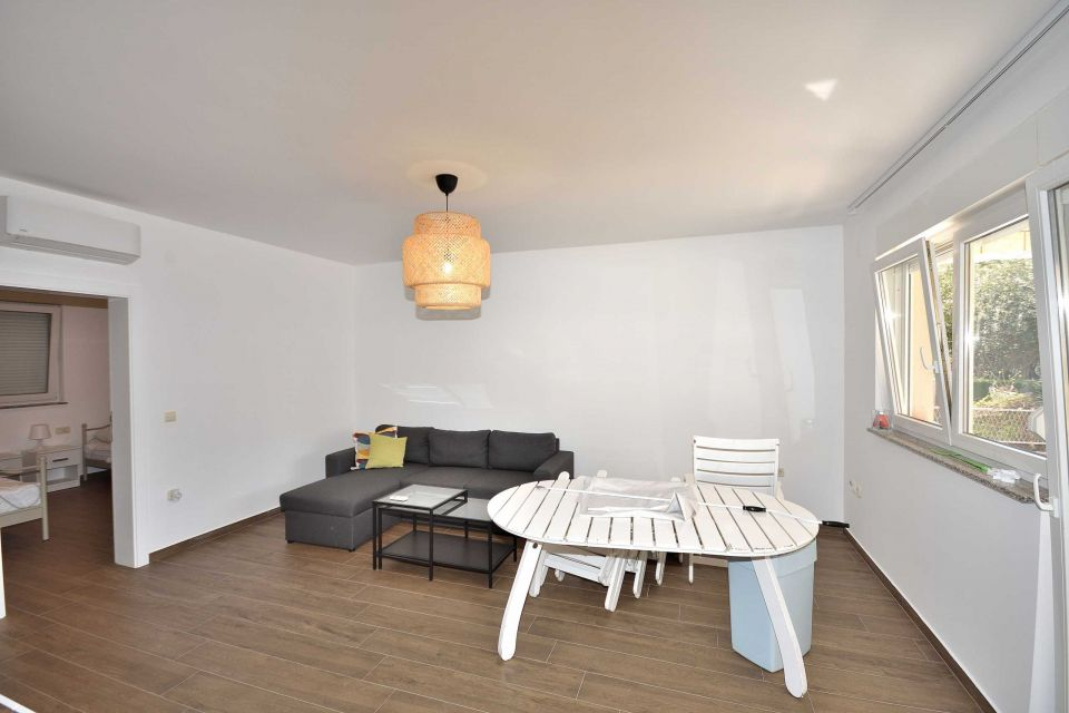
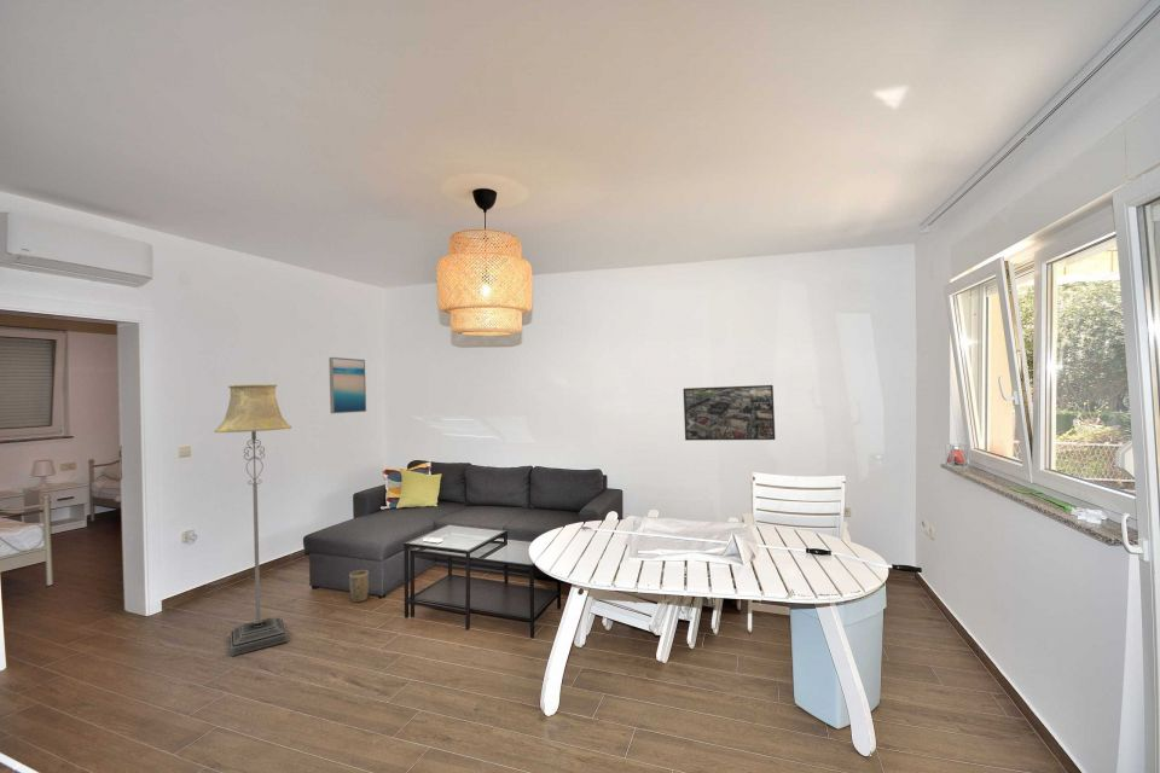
+ wall art (348, 385)
+ floor lamp (256, 511)
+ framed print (727, 413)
+ plant pot (359, 586)
